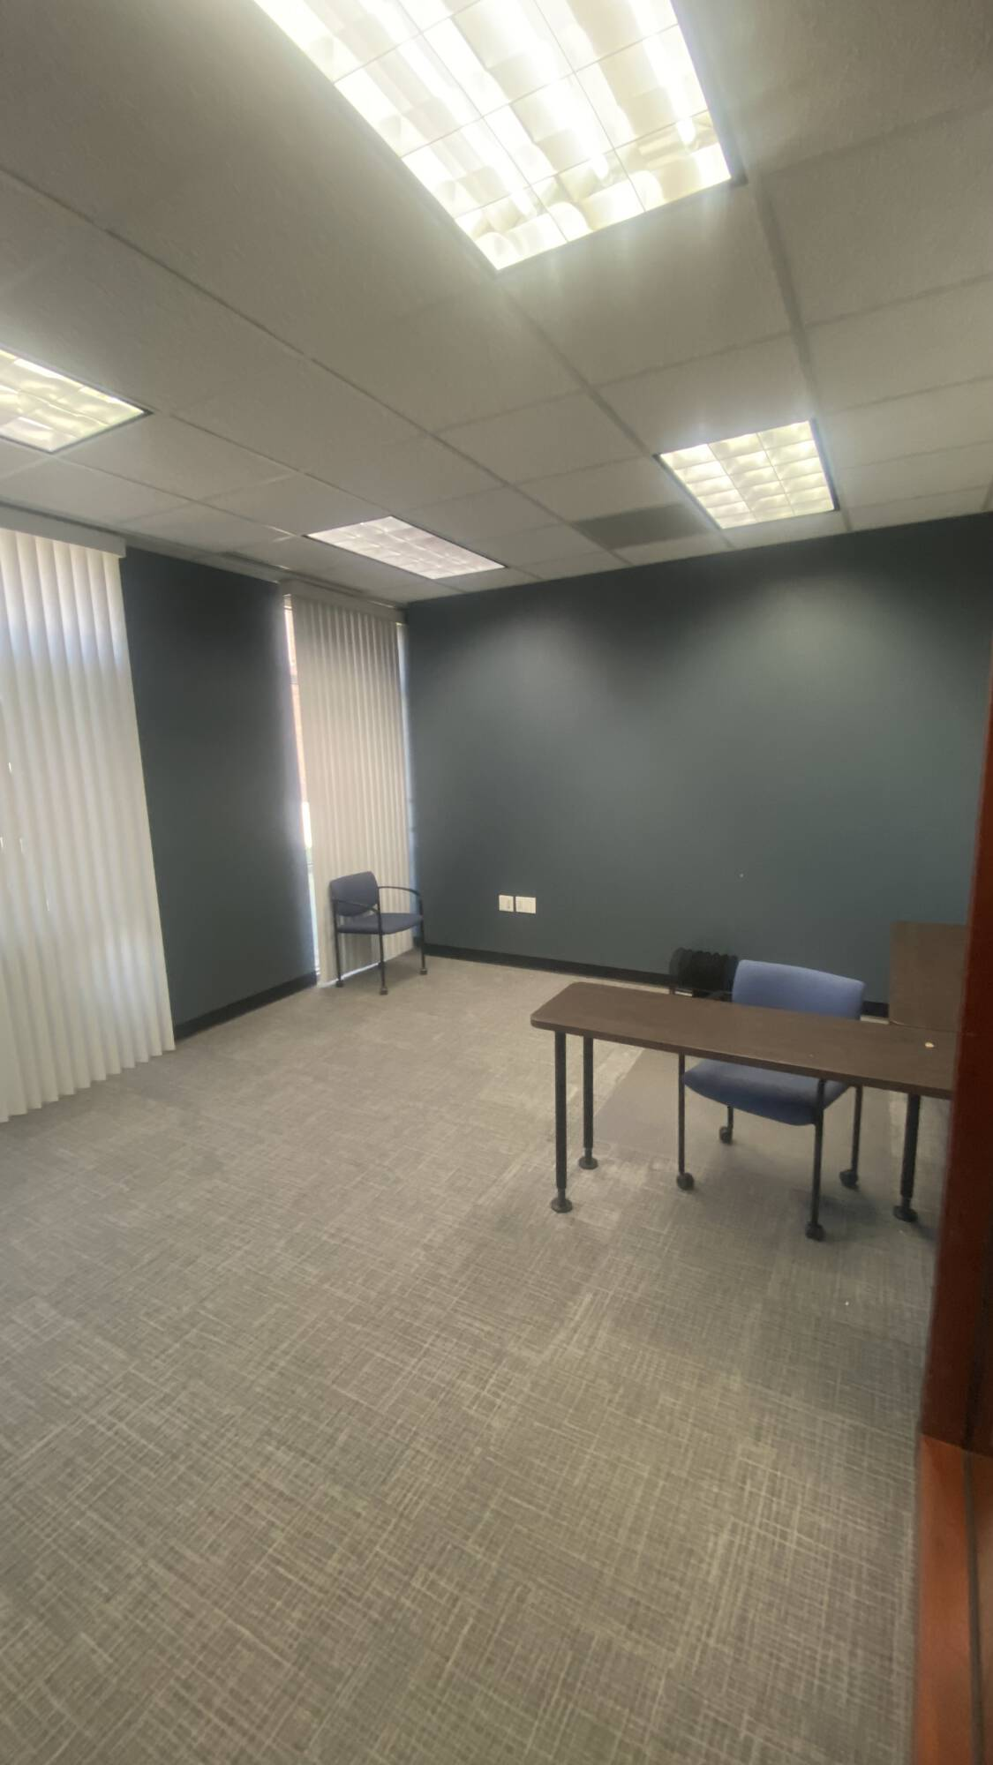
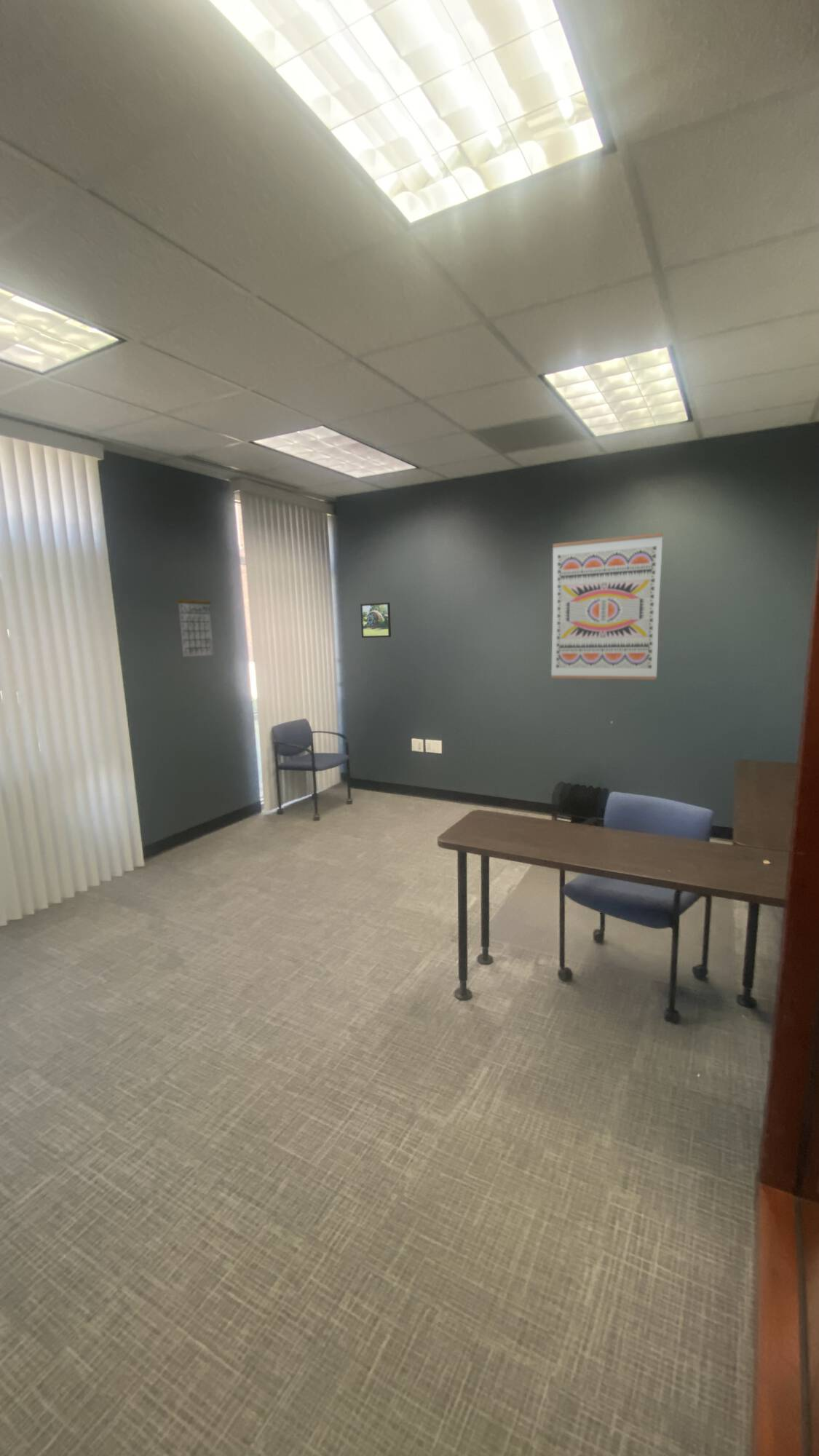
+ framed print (375, 620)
+ wall art (604, 610)
+ calendar (196, 621)
